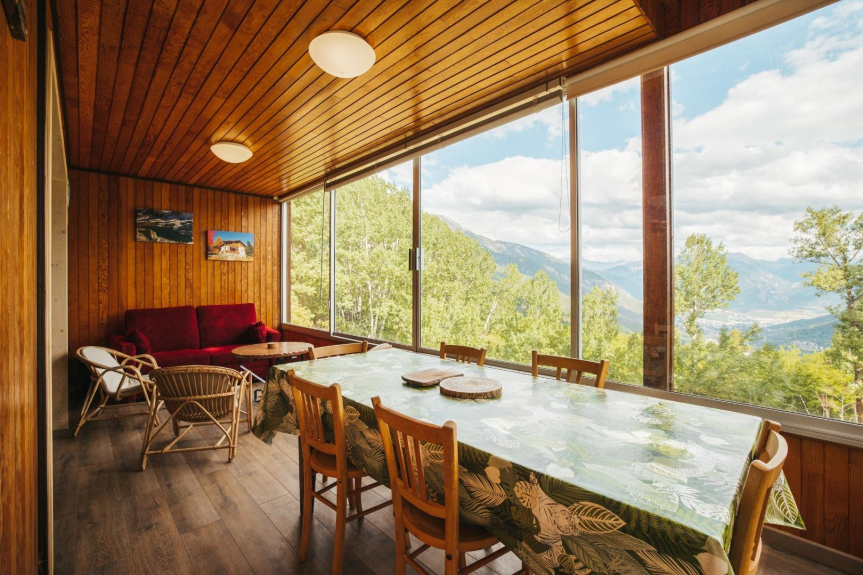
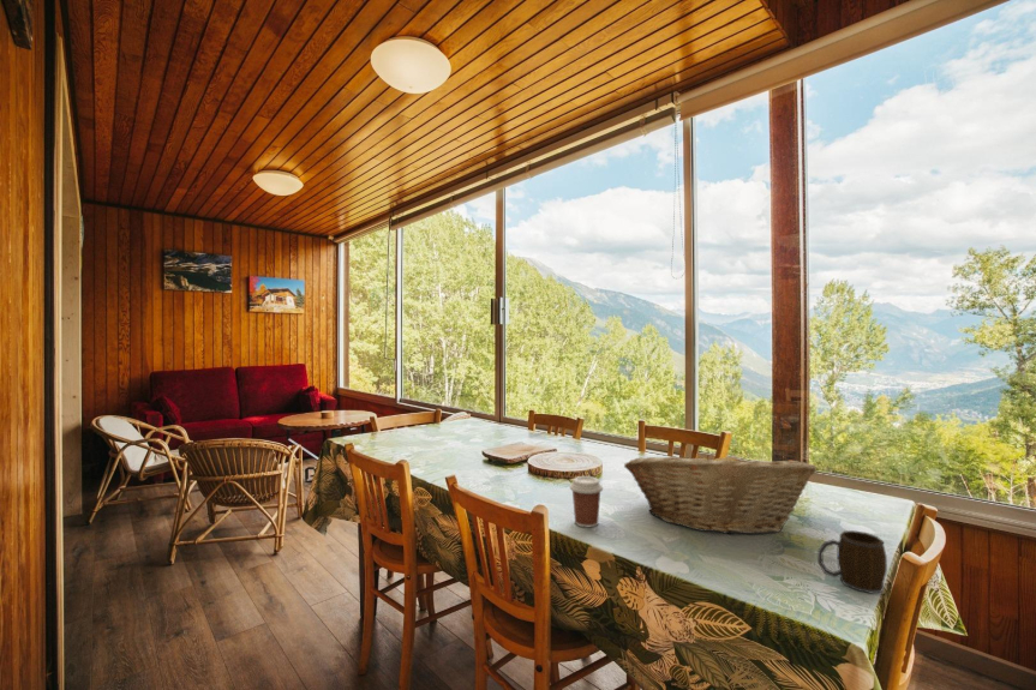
+ mug (850, 559)
+ coffee cup (586, 500)
+ fruit basket (714, 481)
